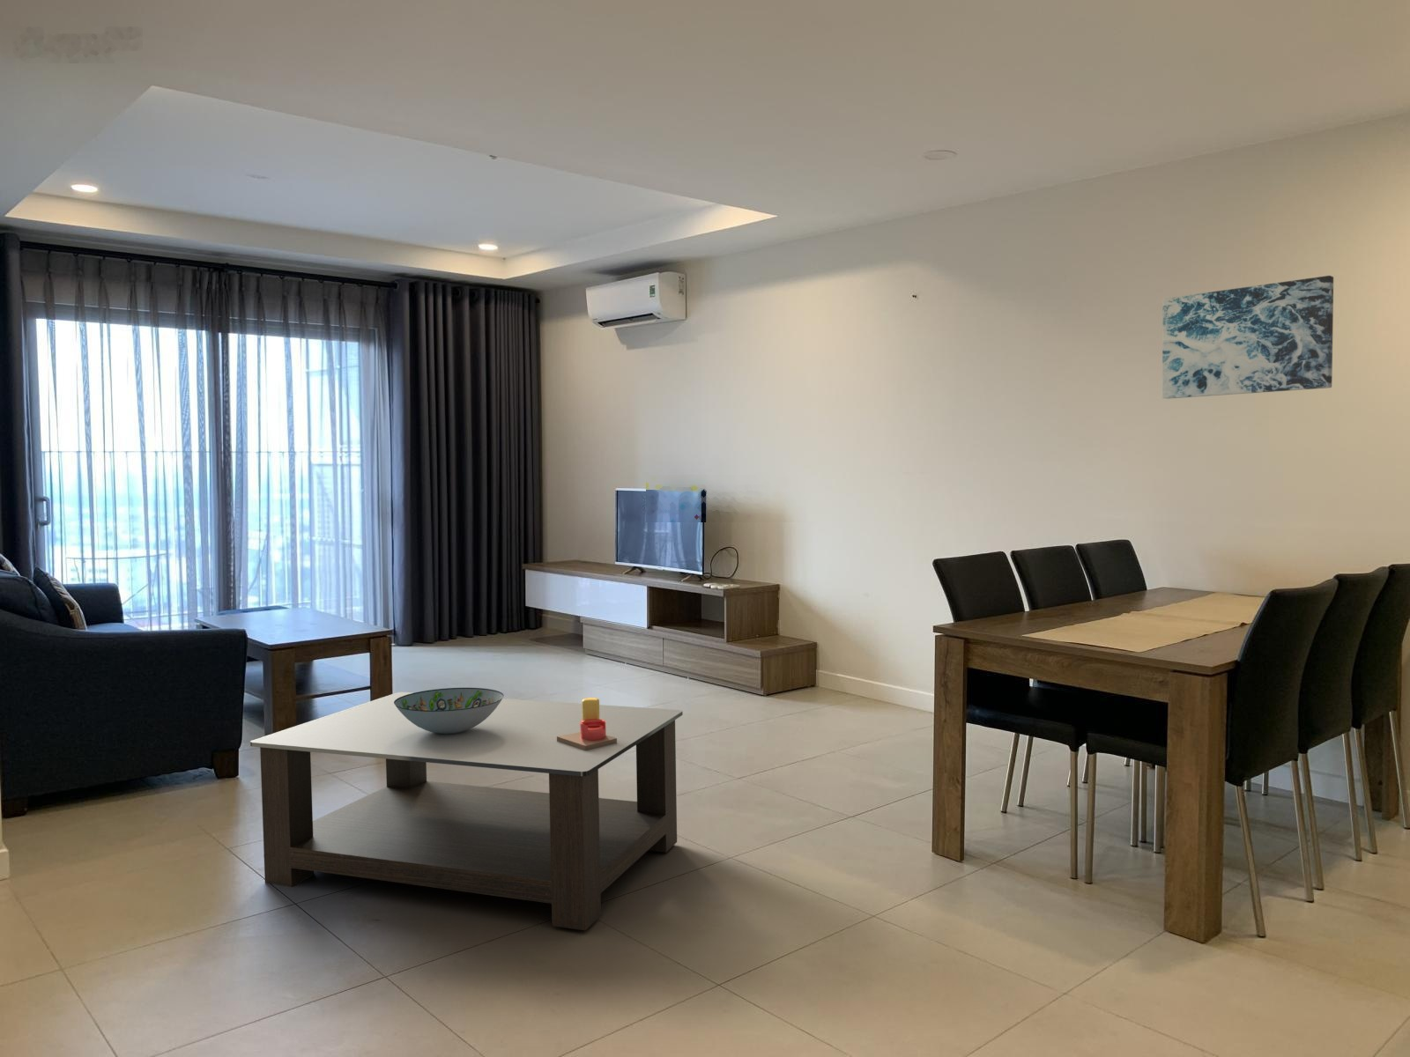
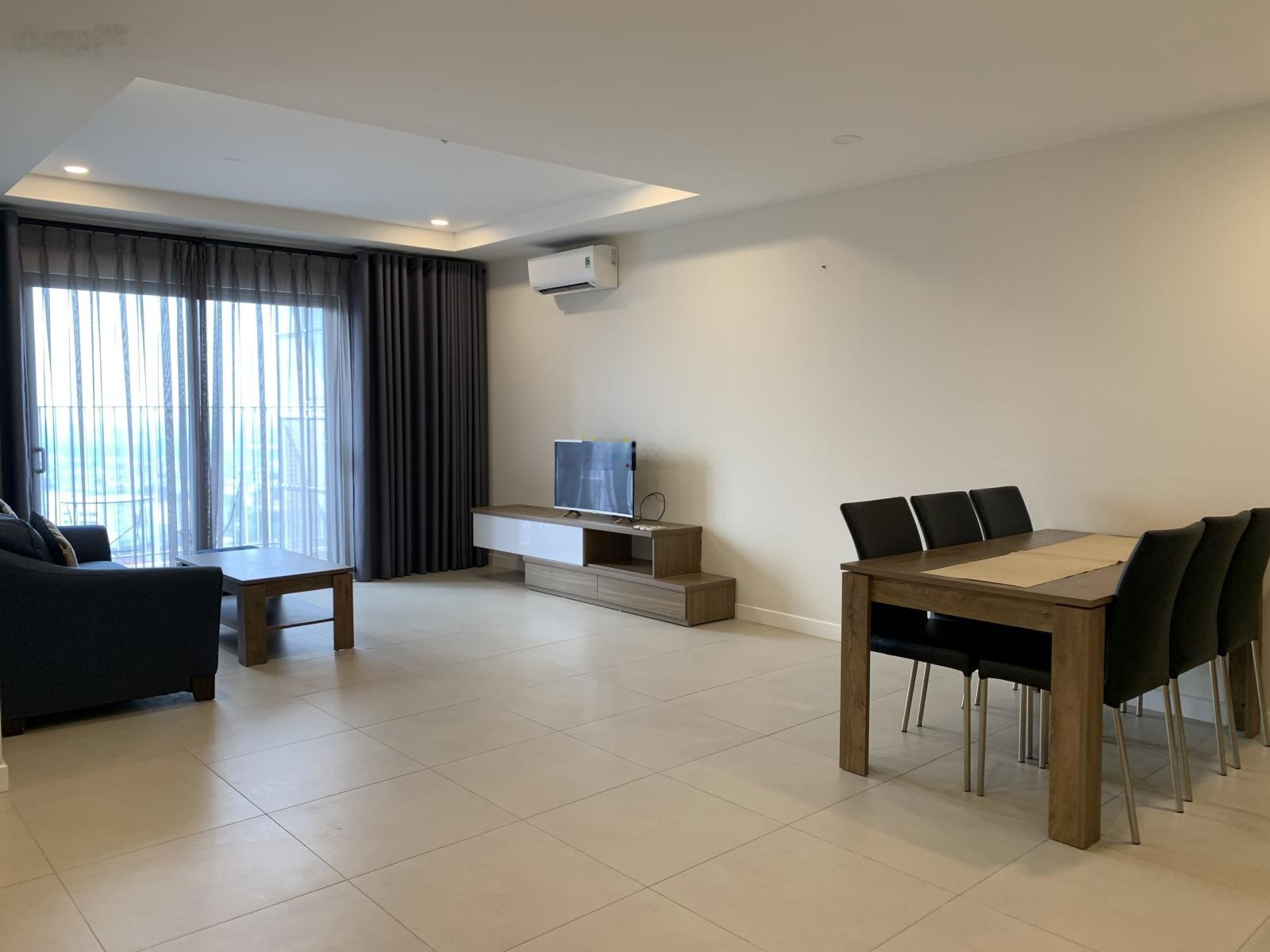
- candle (587, 722)
- coffee table (479, 794)
- decorative bowl (450, 714)
- wall art (1242, 341)
